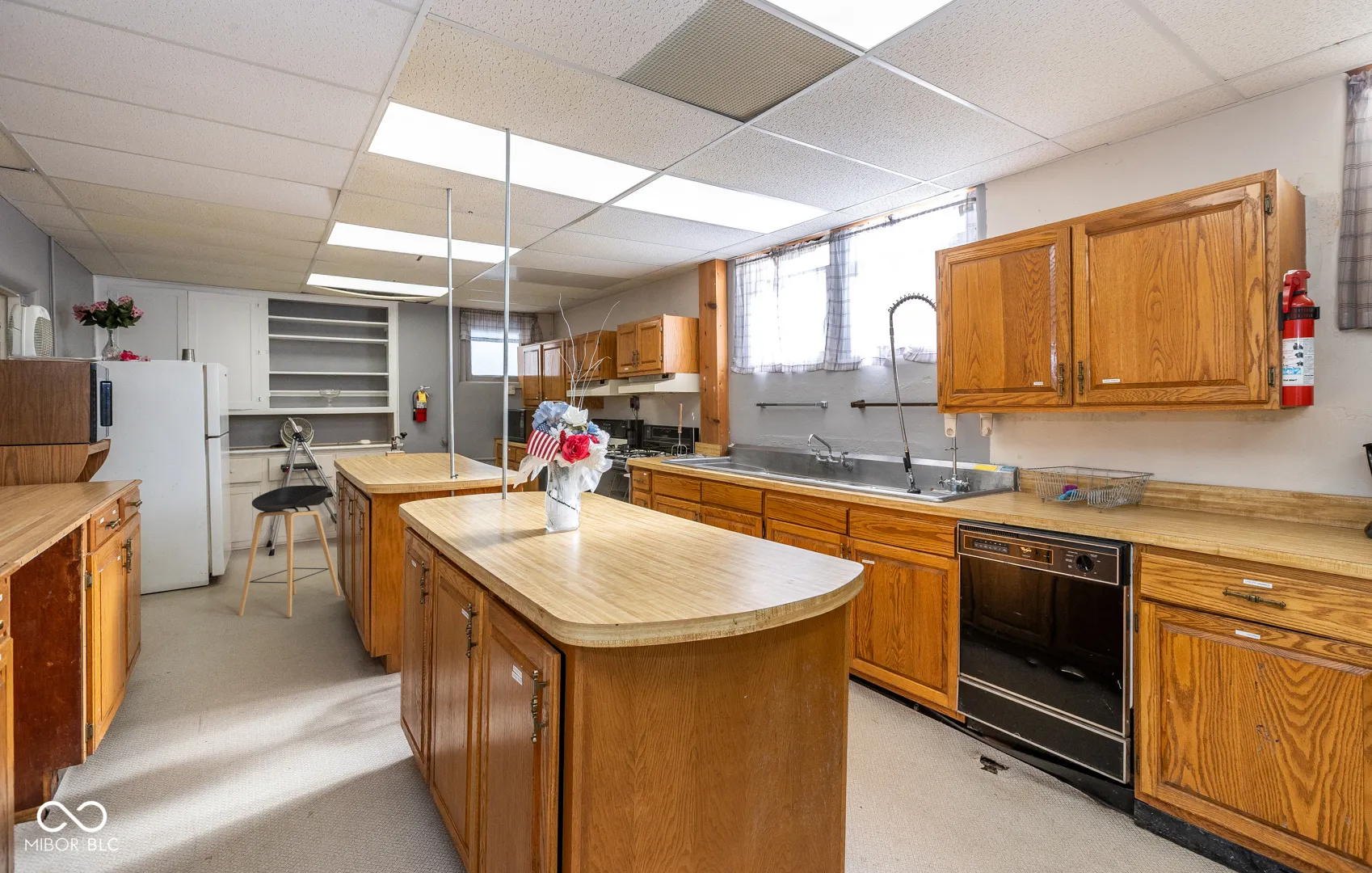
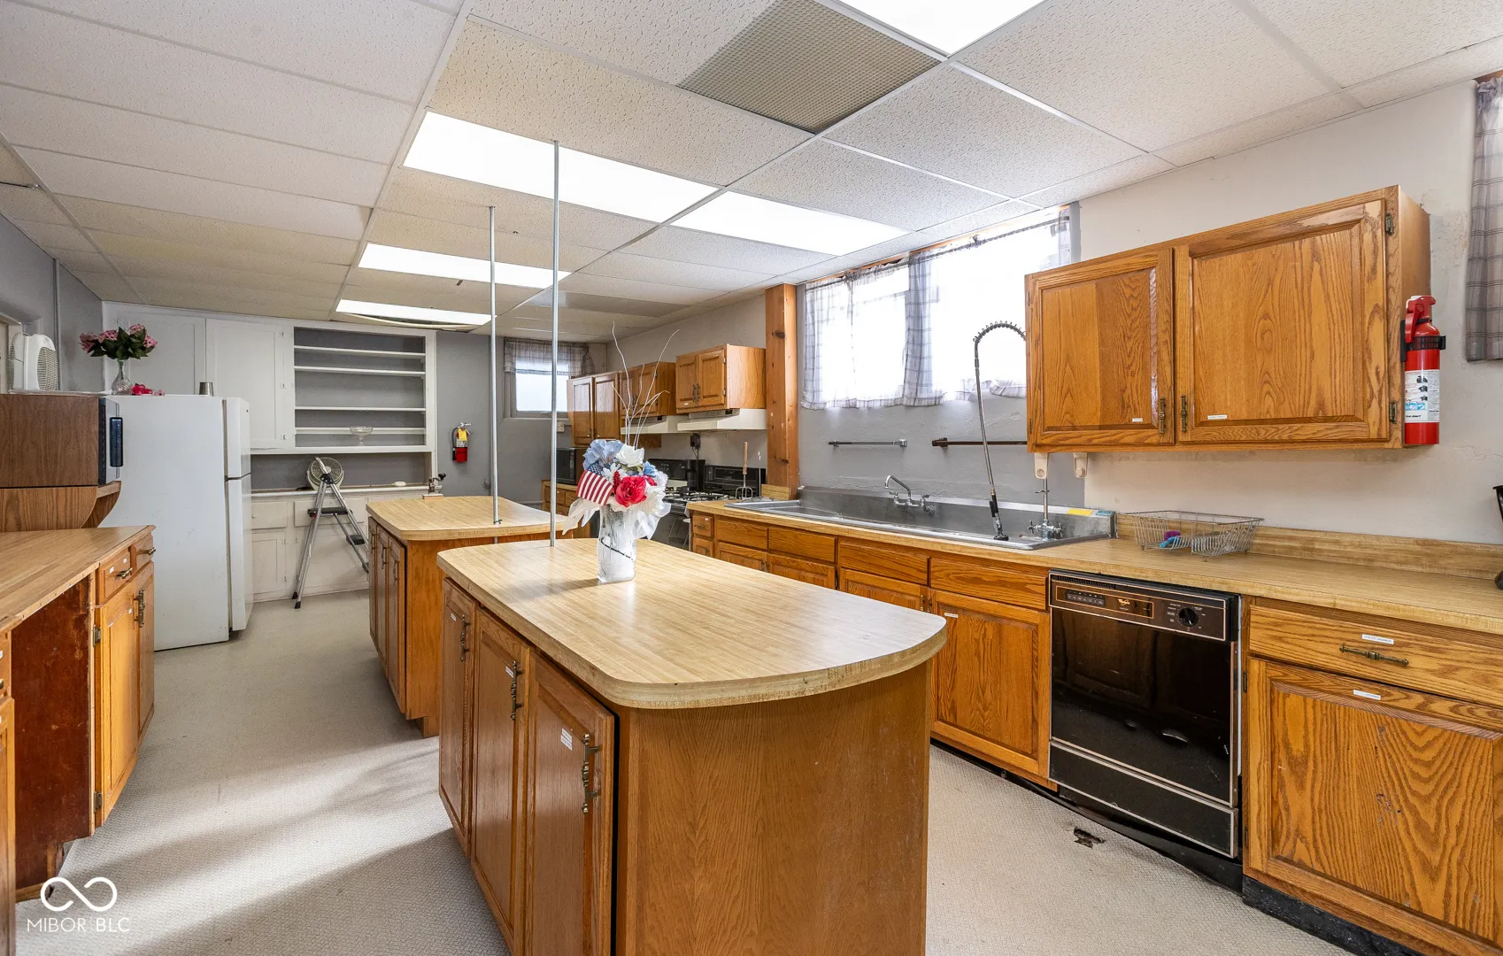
- stool (291, 546)
